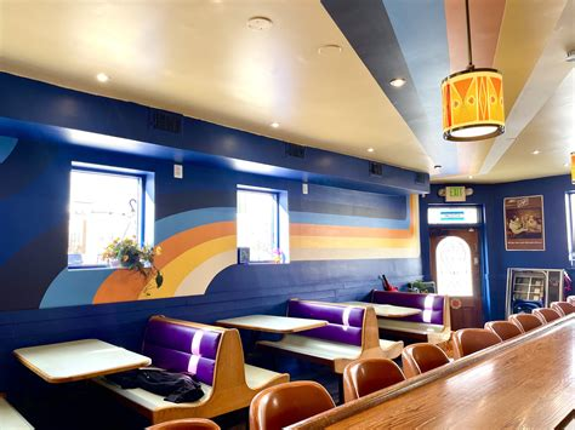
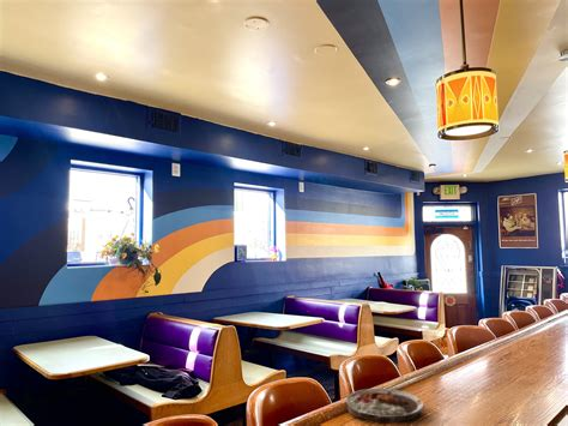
+ plate (383, 401)
